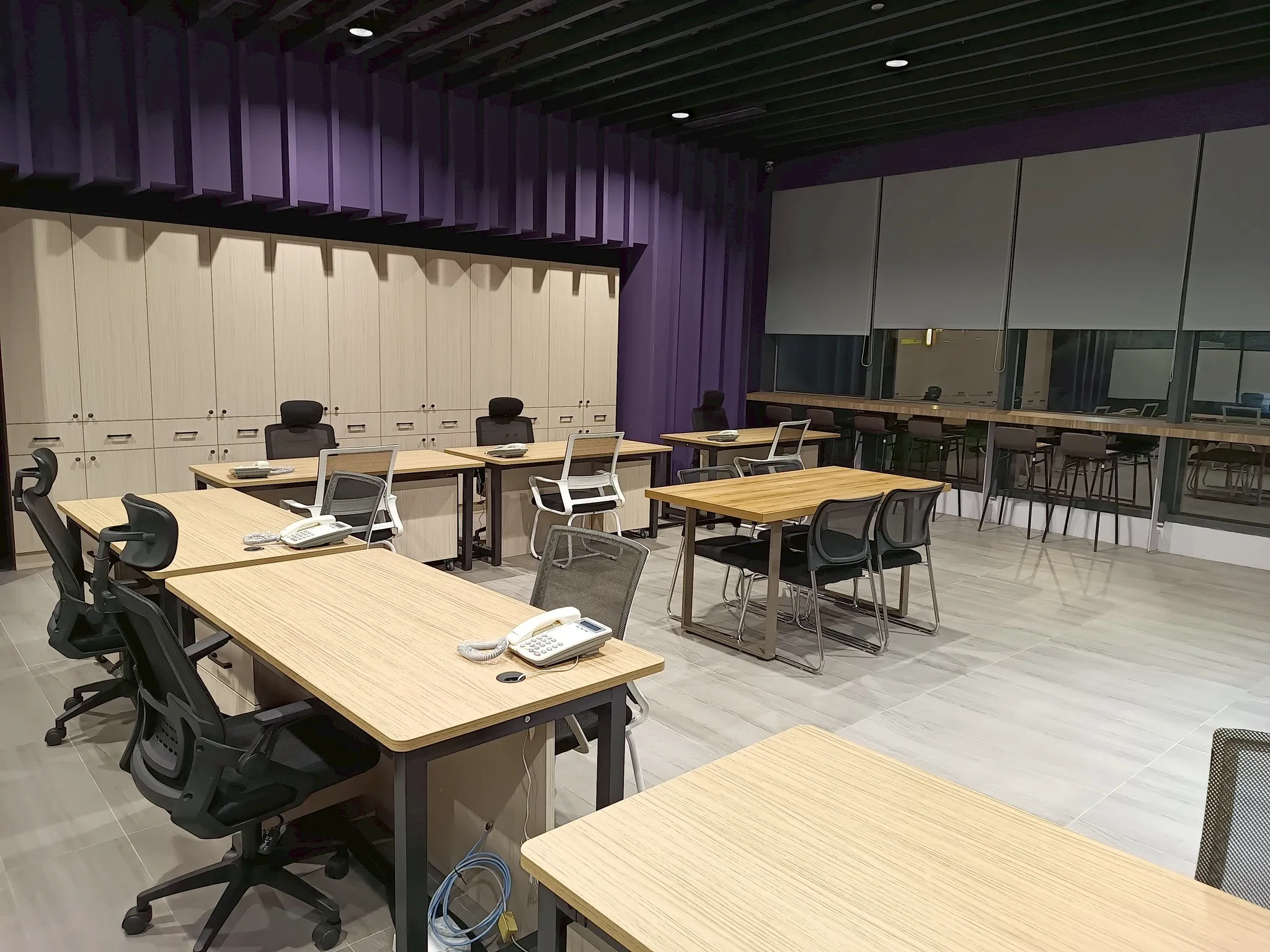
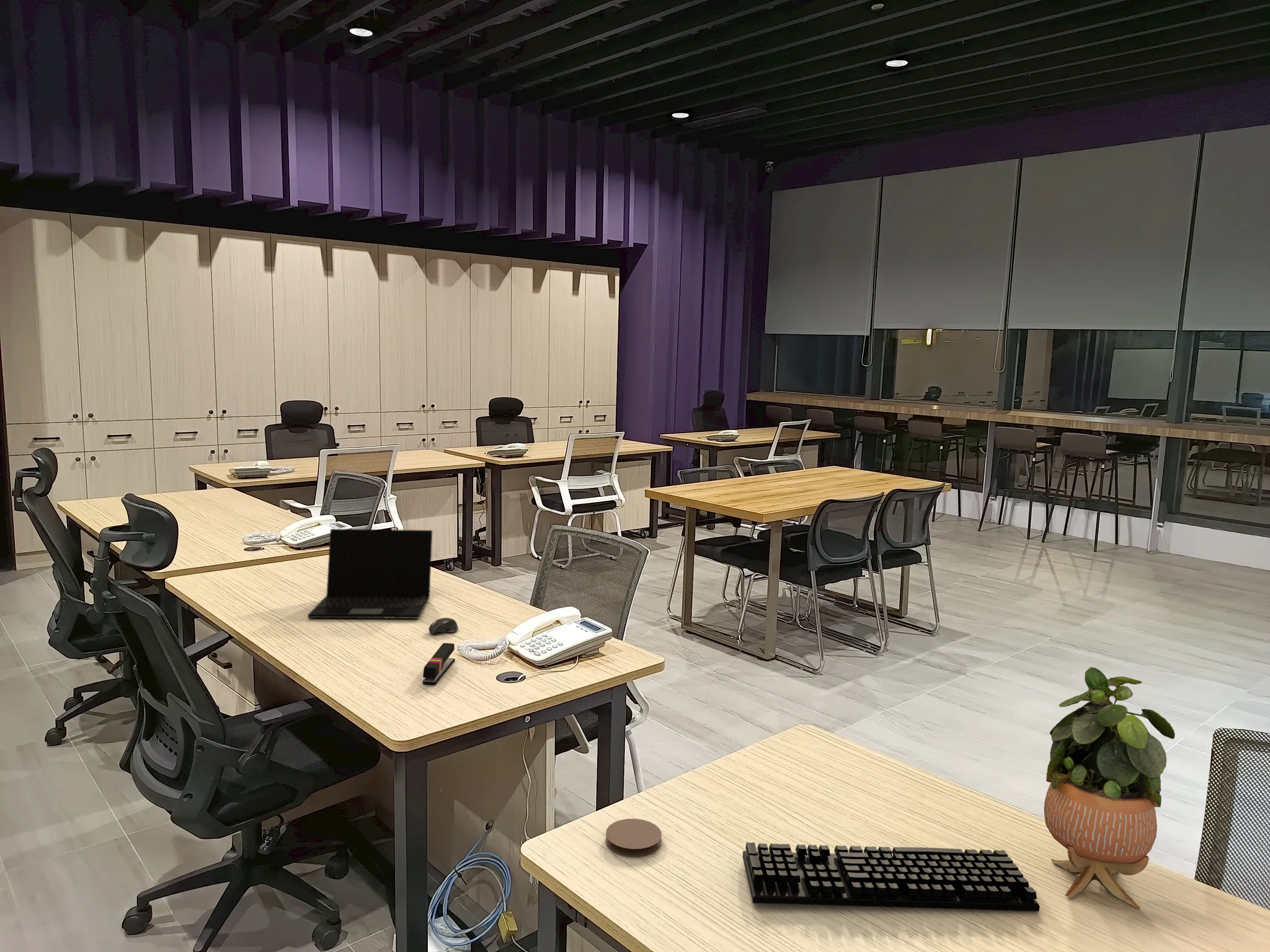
+ laptop (373, 571)
+ stapler (439, 662)
+ coaster (633, 837)
+ computer mouse (444, 624)
+ potted plant (1106, 778)
+ keyboard (884, 875)
